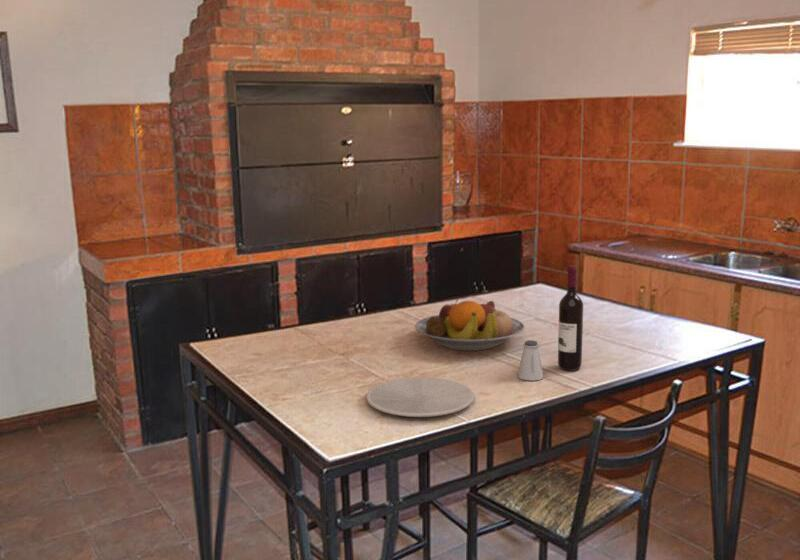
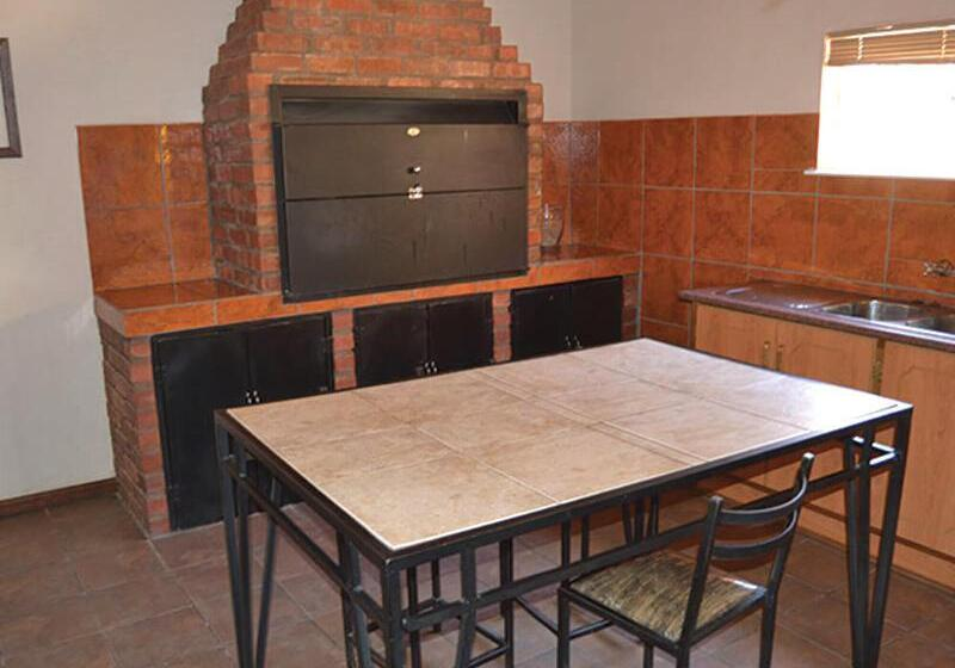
- saltshaker (530, 359)
- plate (420, 397)
- wine bottle (570, 317)
- fruit bowl (469, 321)
